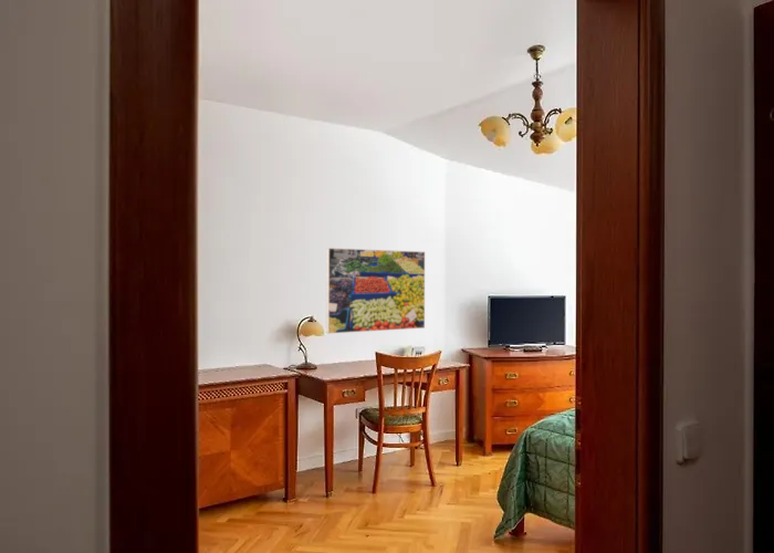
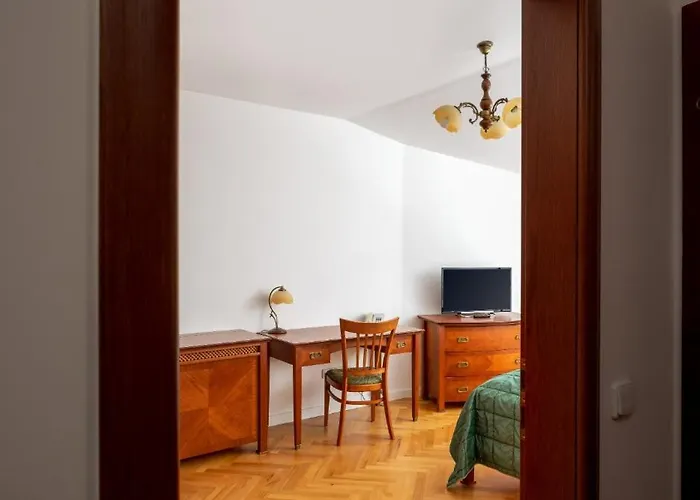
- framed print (378, 290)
